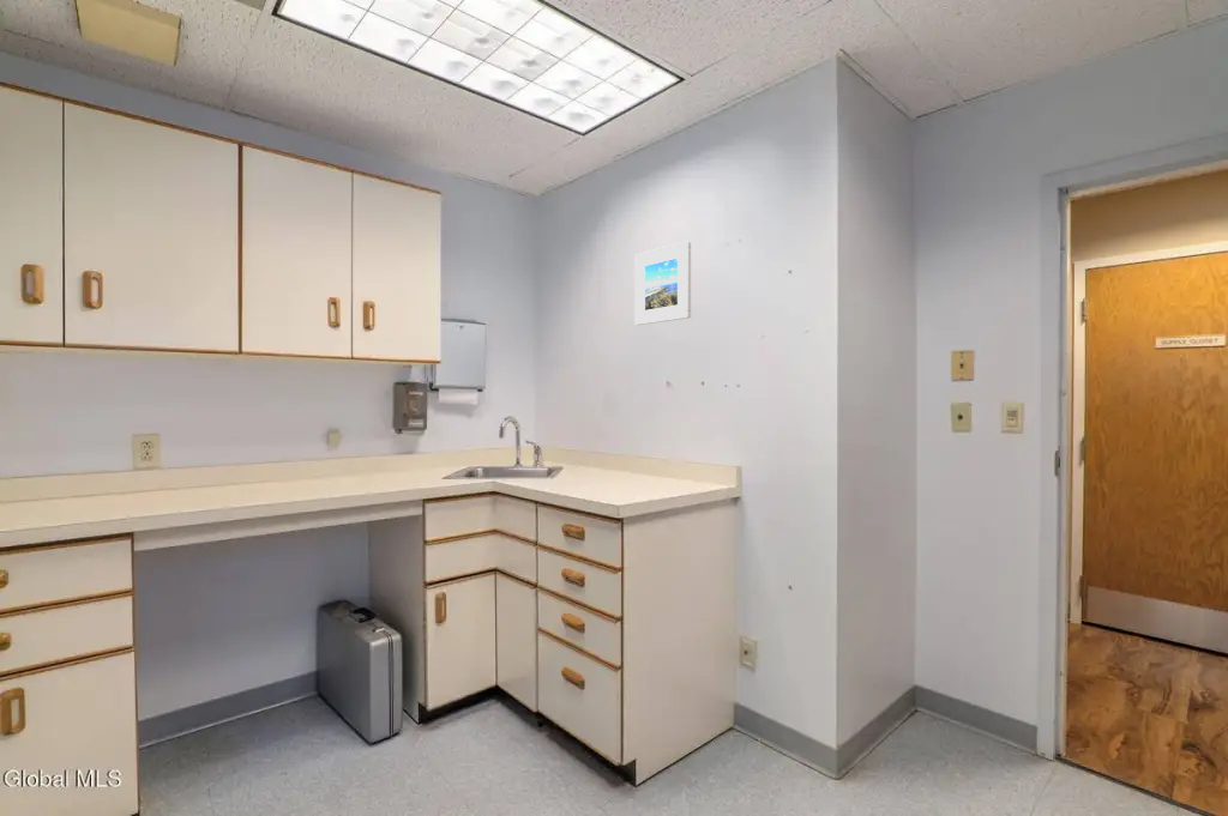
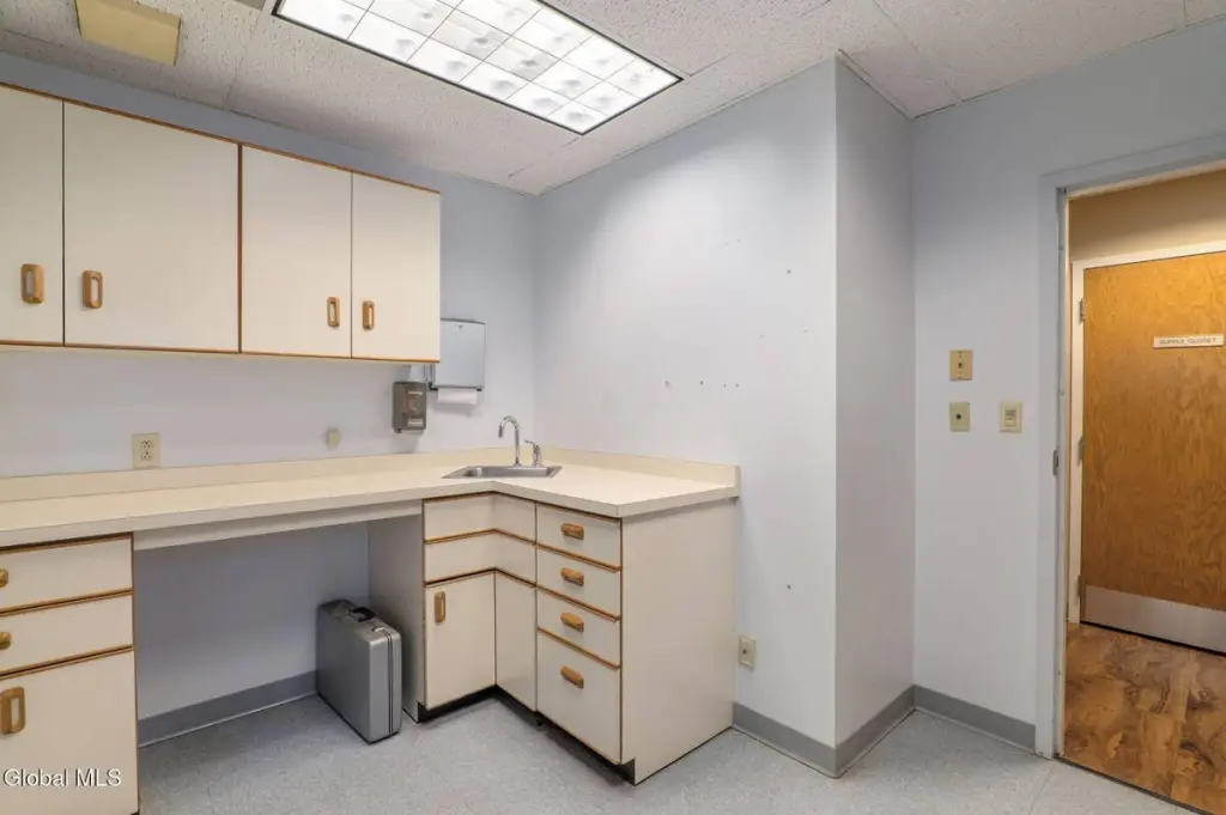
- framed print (661, 284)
